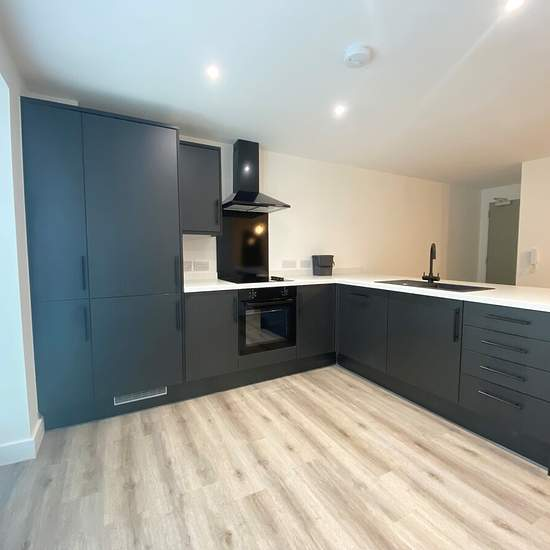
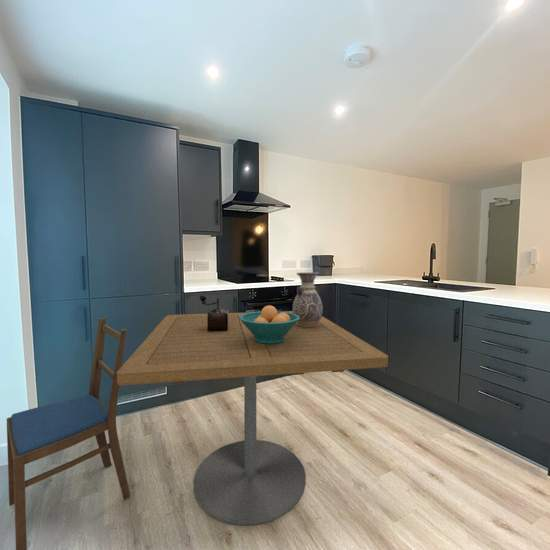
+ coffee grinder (213, 311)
+ vase (307, 298)
+ fruit bowl (269, 322)
+ dining table (250, 405)
+ dining chair (65, 418)
